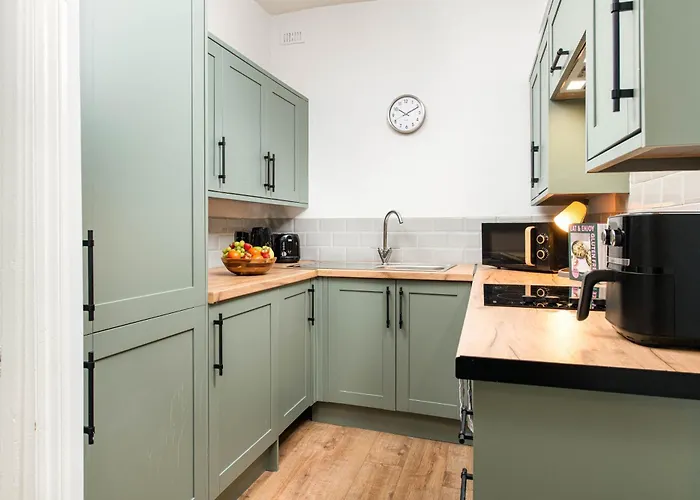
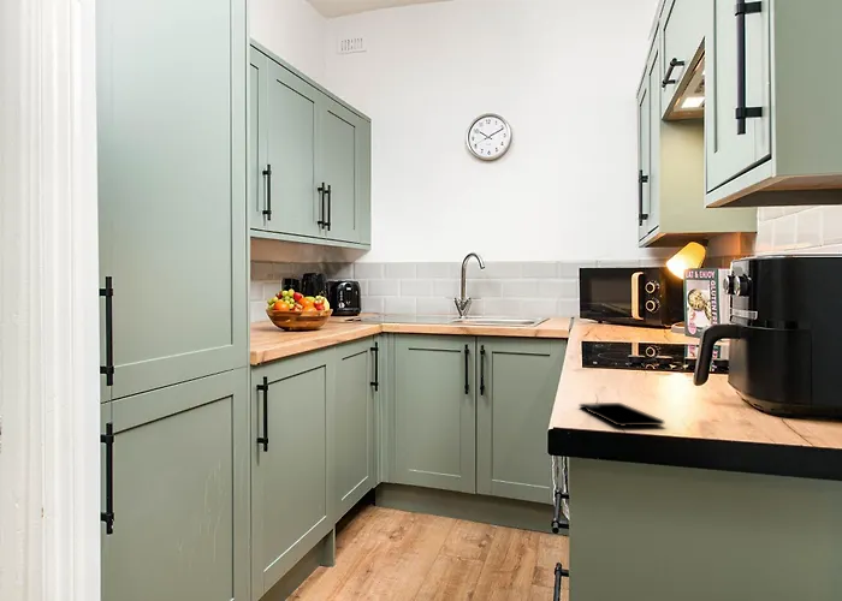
+ smartphone (618, 413)
